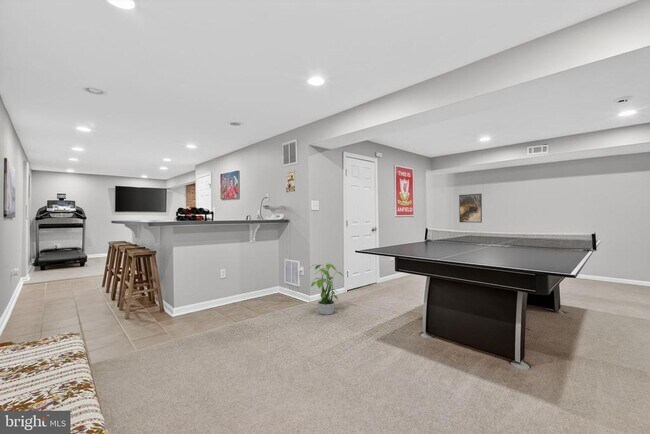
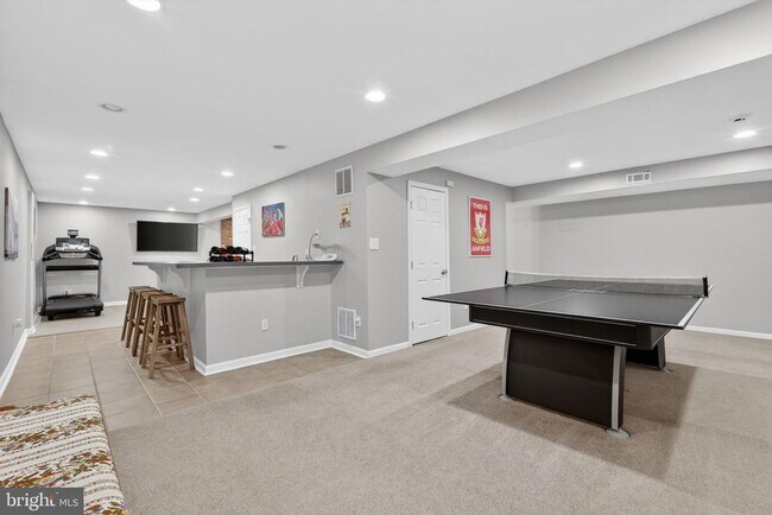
- potted plant (323, 287)
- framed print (470, 208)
